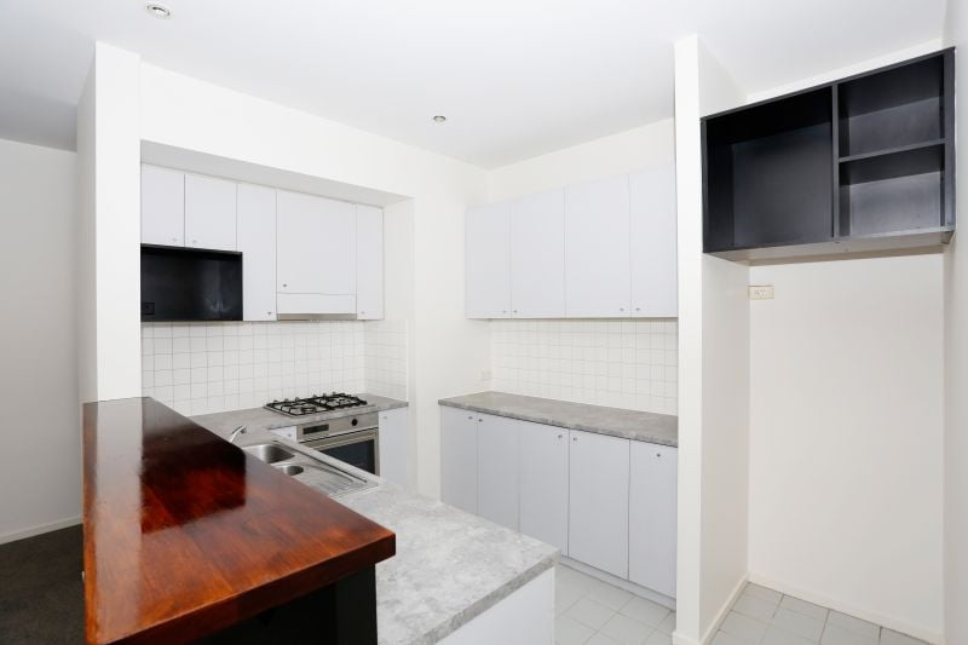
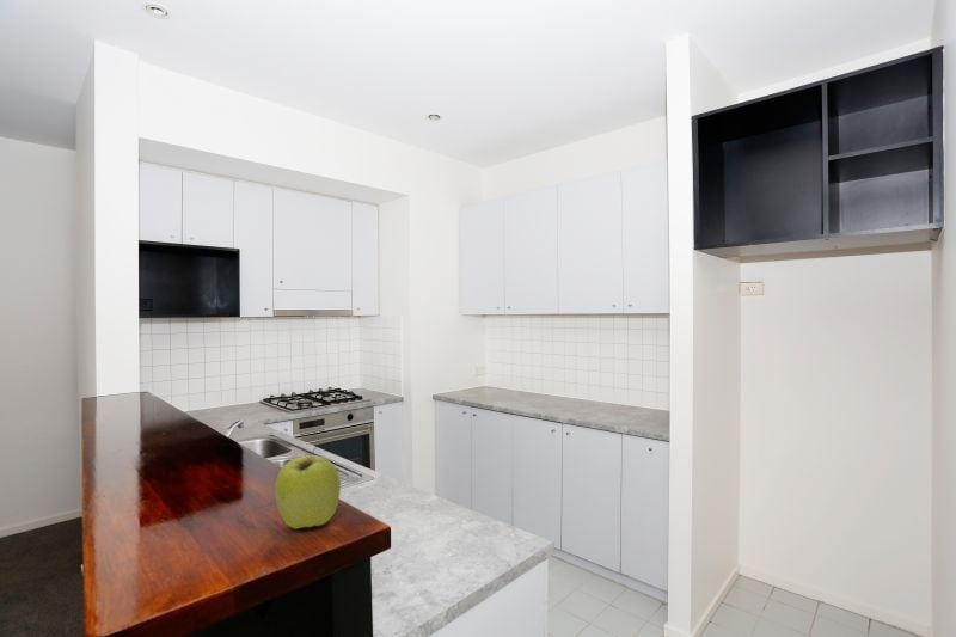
+ apple (307, 485)
